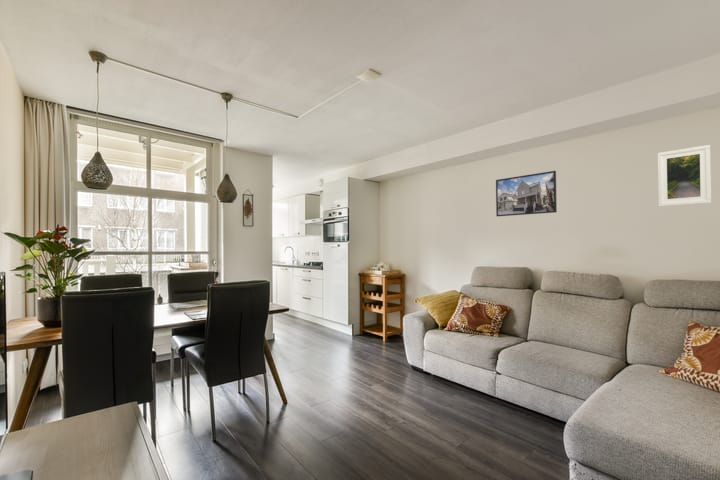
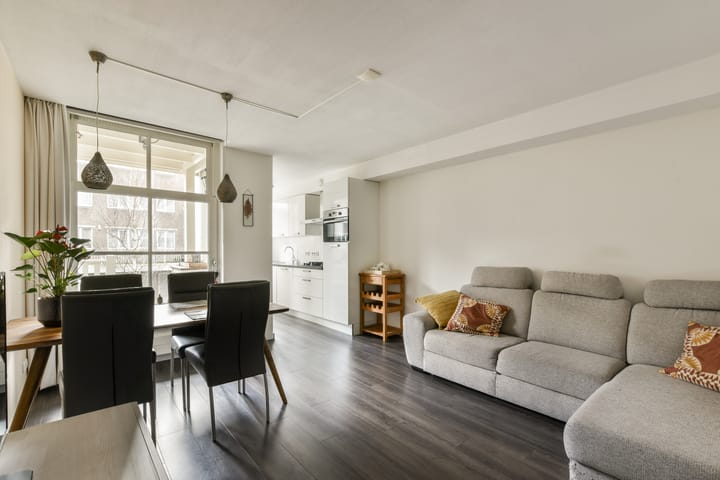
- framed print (683, 177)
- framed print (524, 195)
